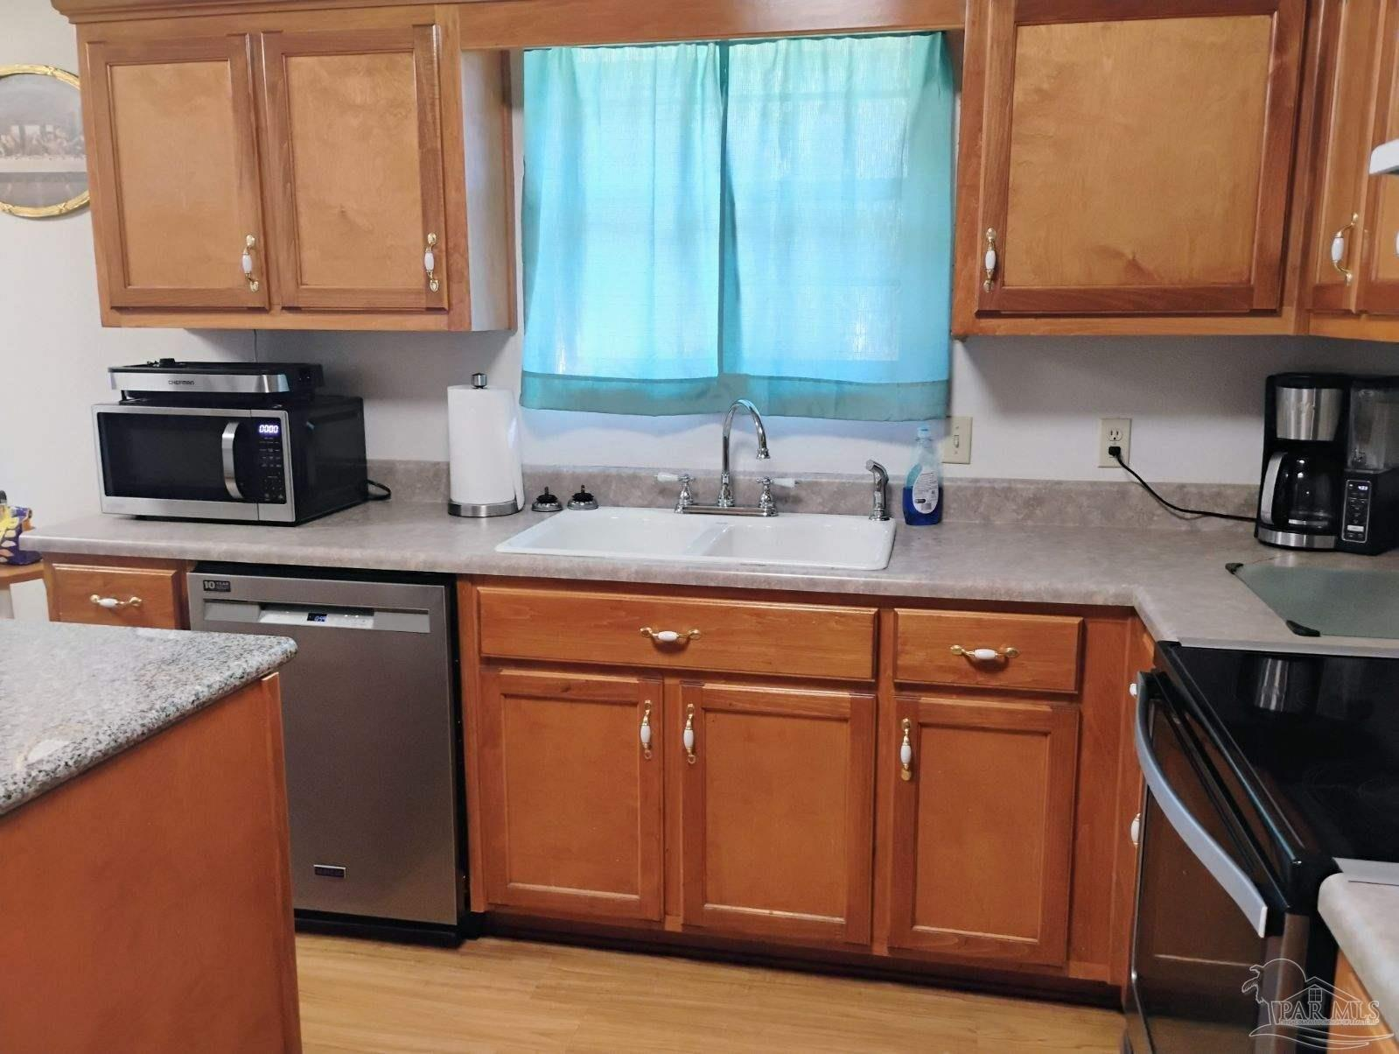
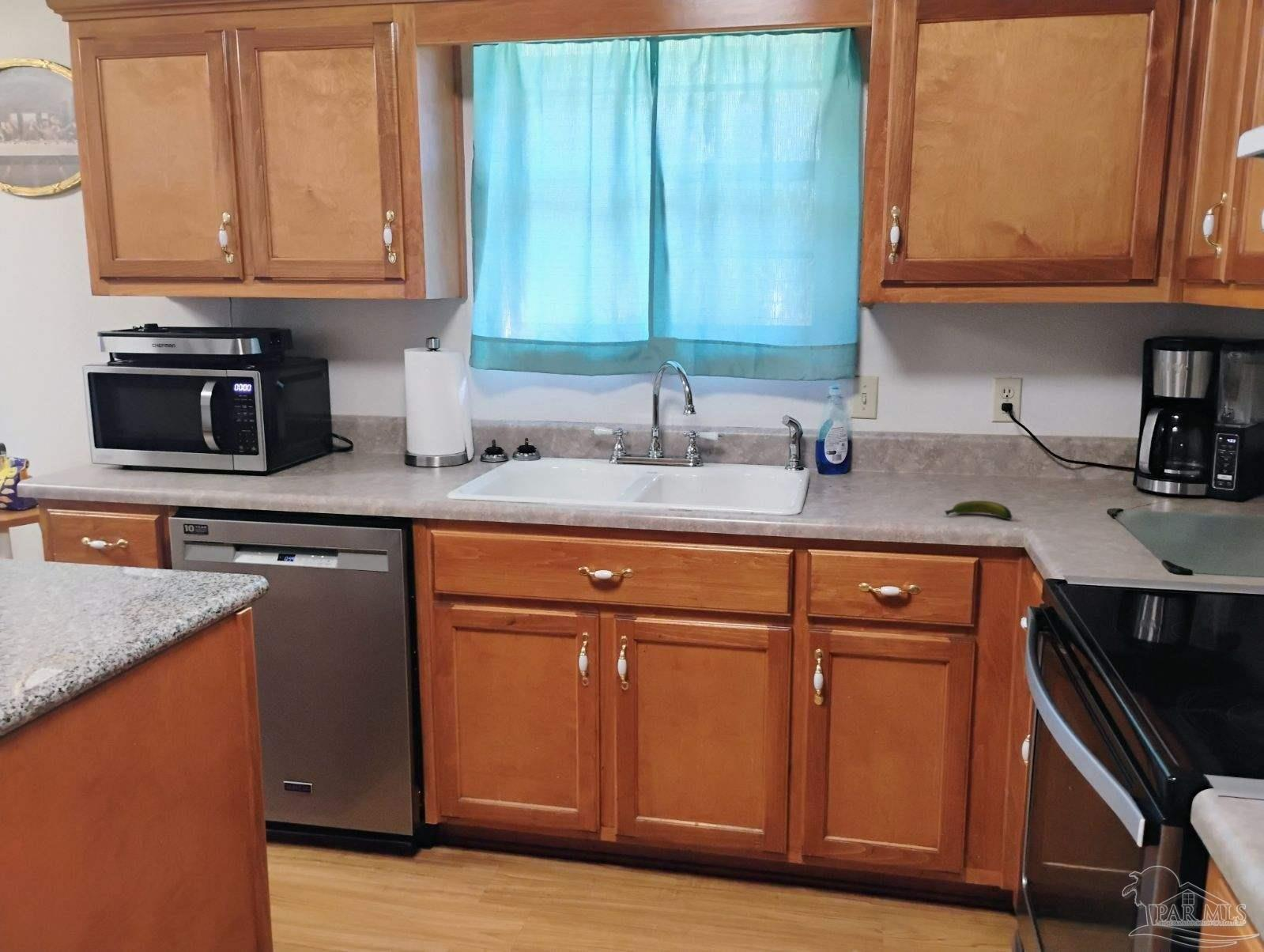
+ banana (976, 508)
